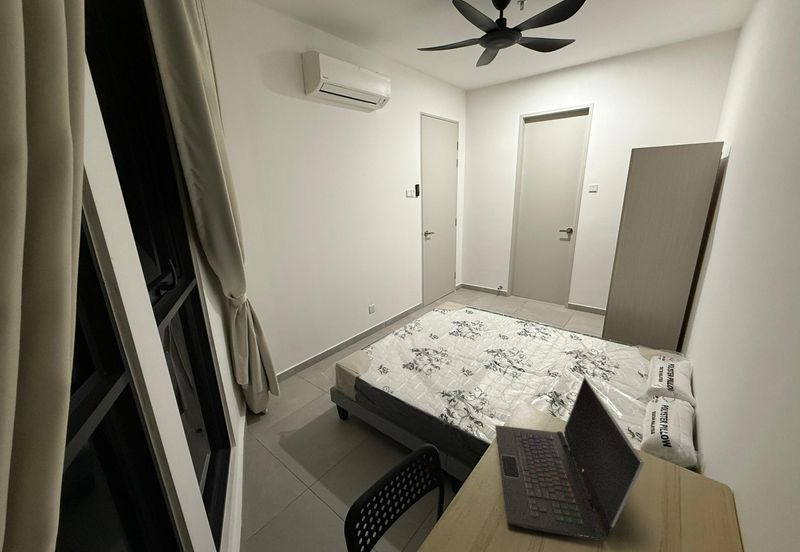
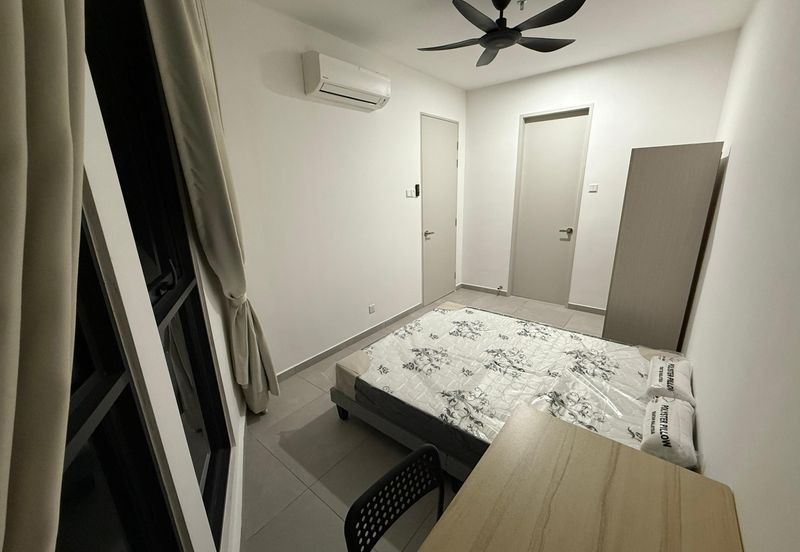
- laptop computer (551, 442)
